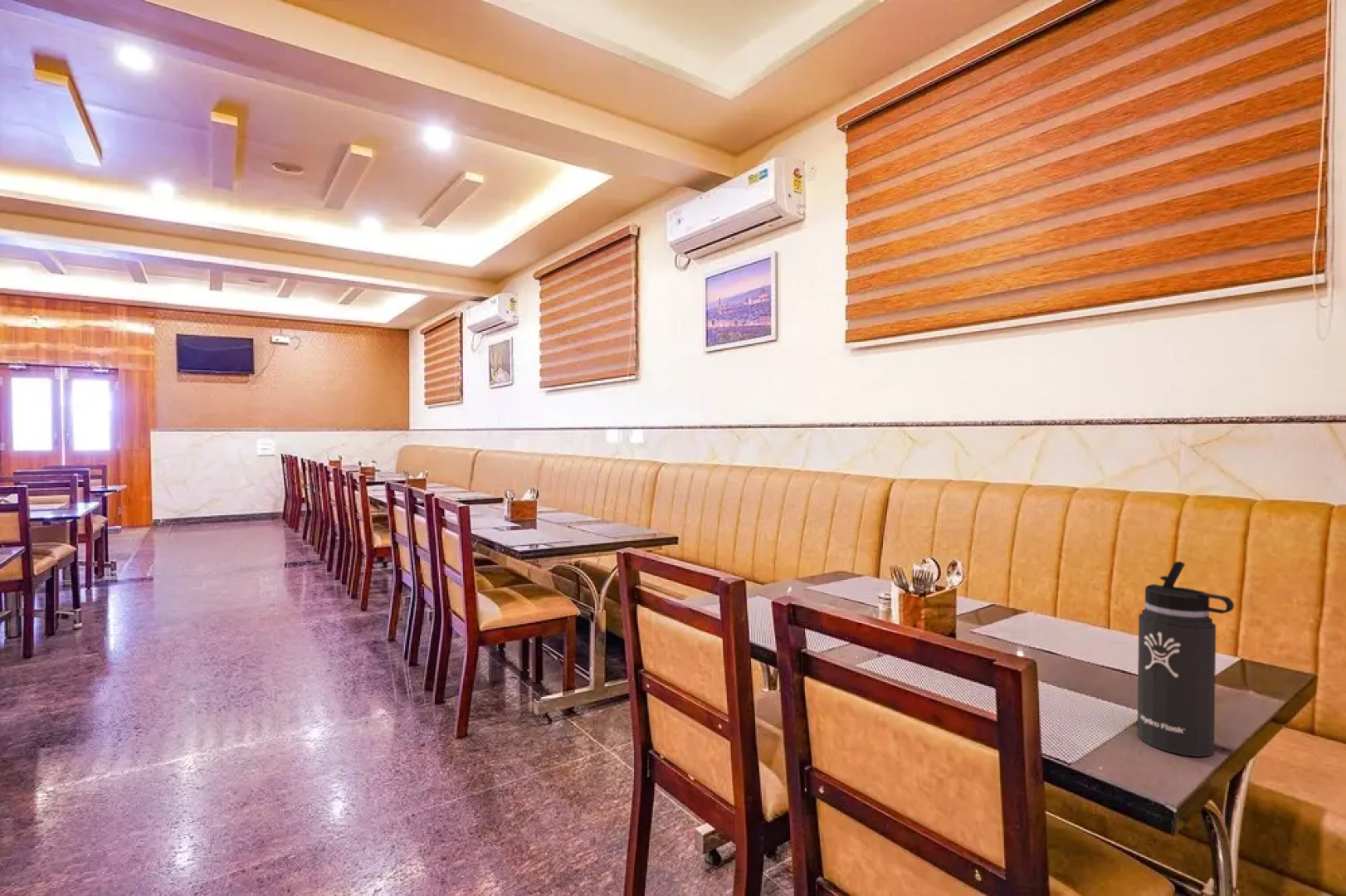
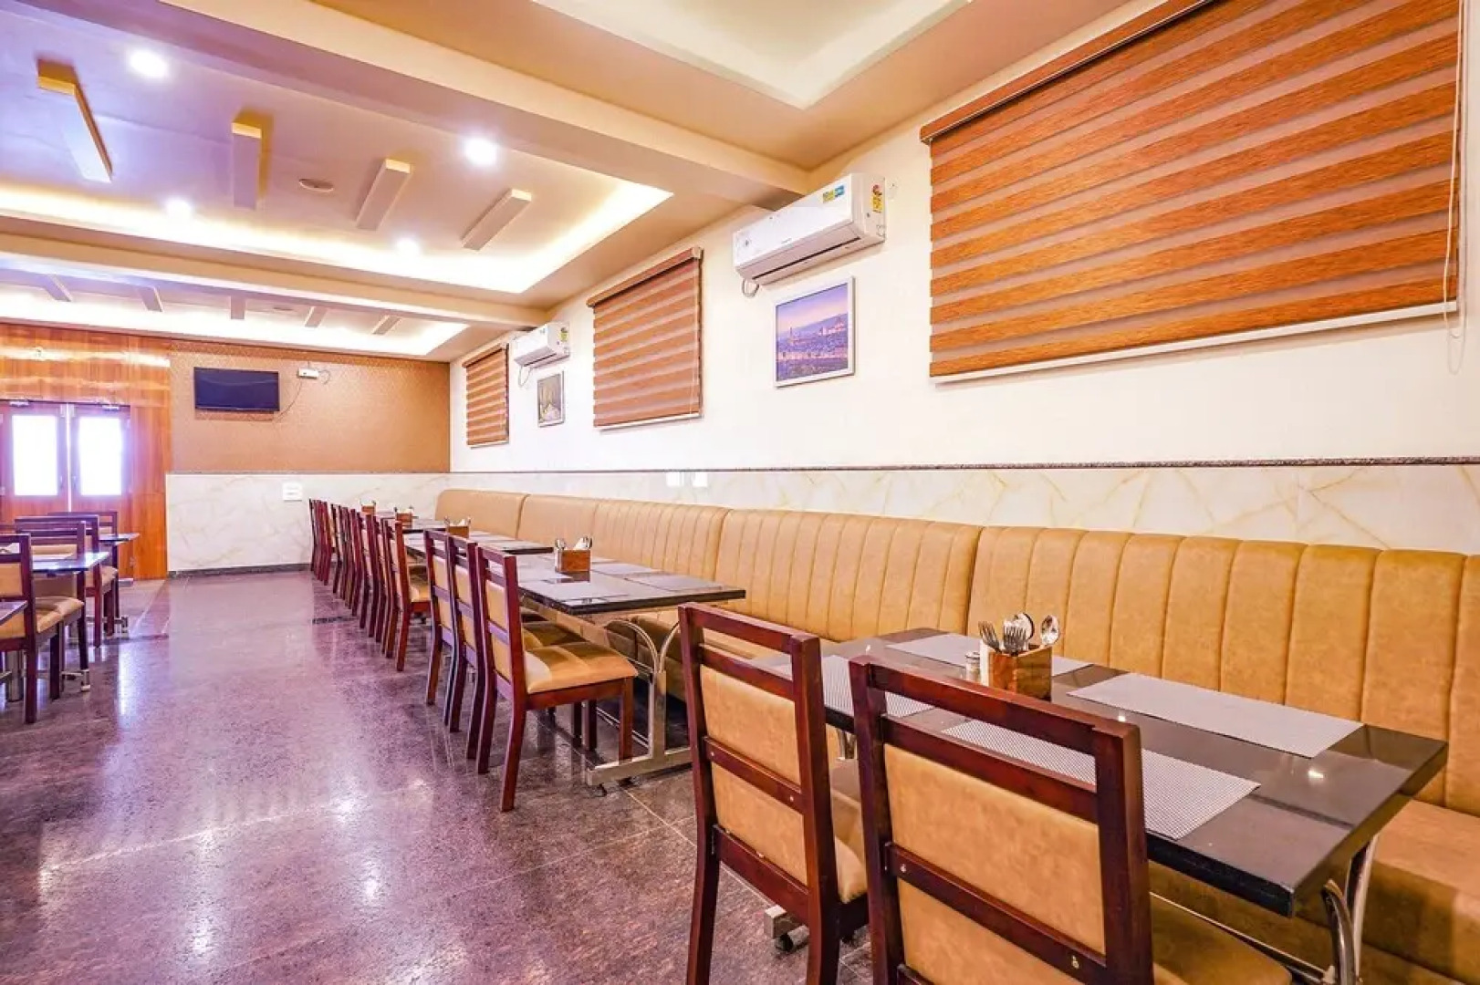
- thermos bottle (1183, 654)
